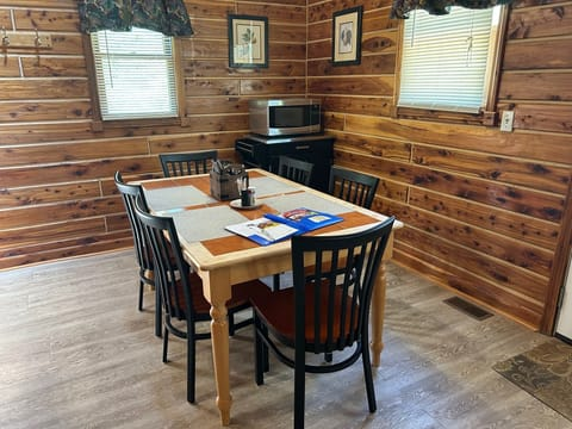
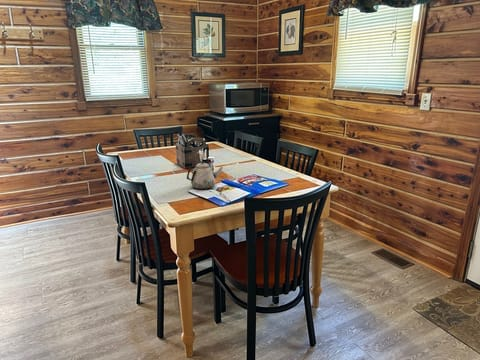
+ teapot (205, 173)
